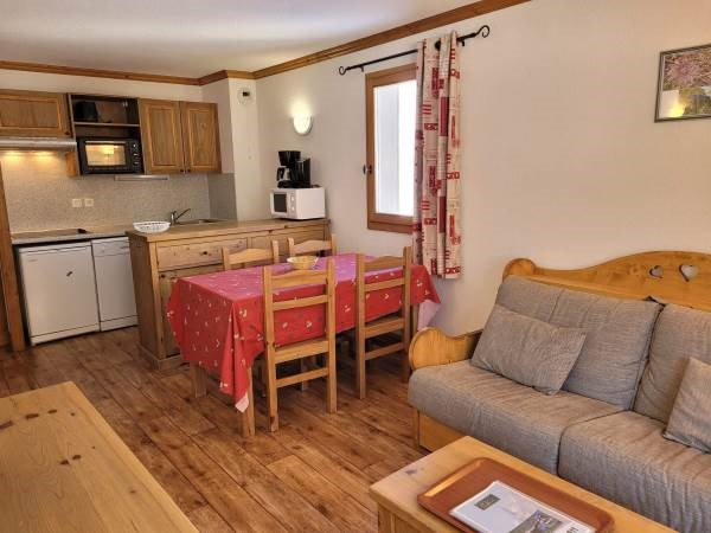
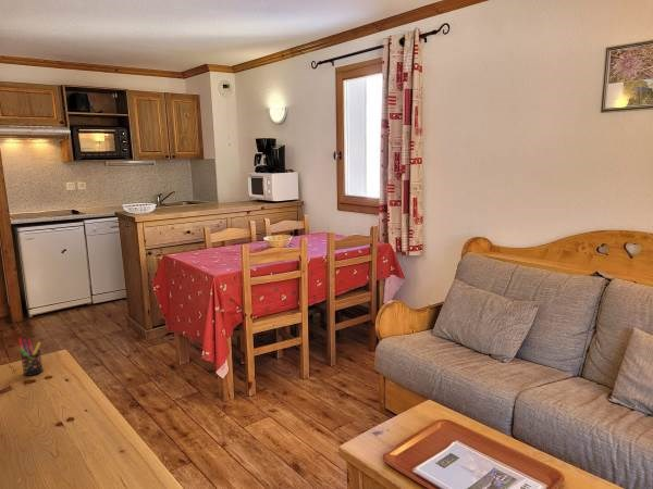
+ pen holder (28, 355)
